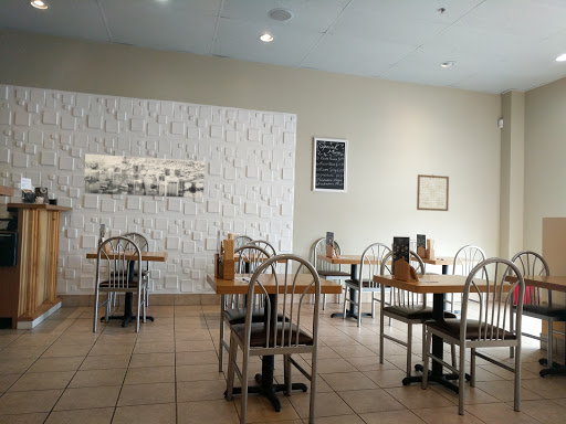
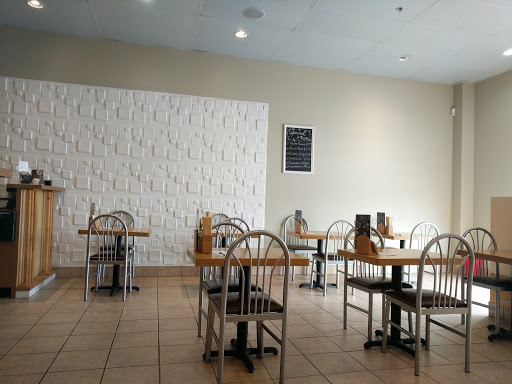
- wall art (146, 177)
- wall art (432, 191)
